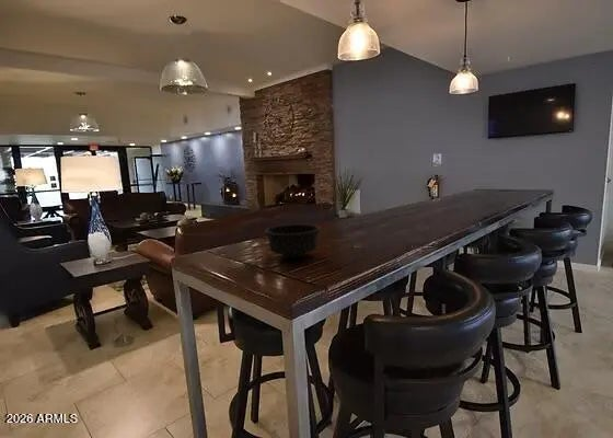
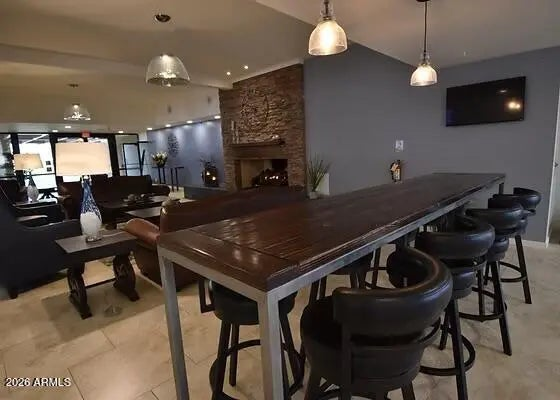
- bowl (292, 242)
